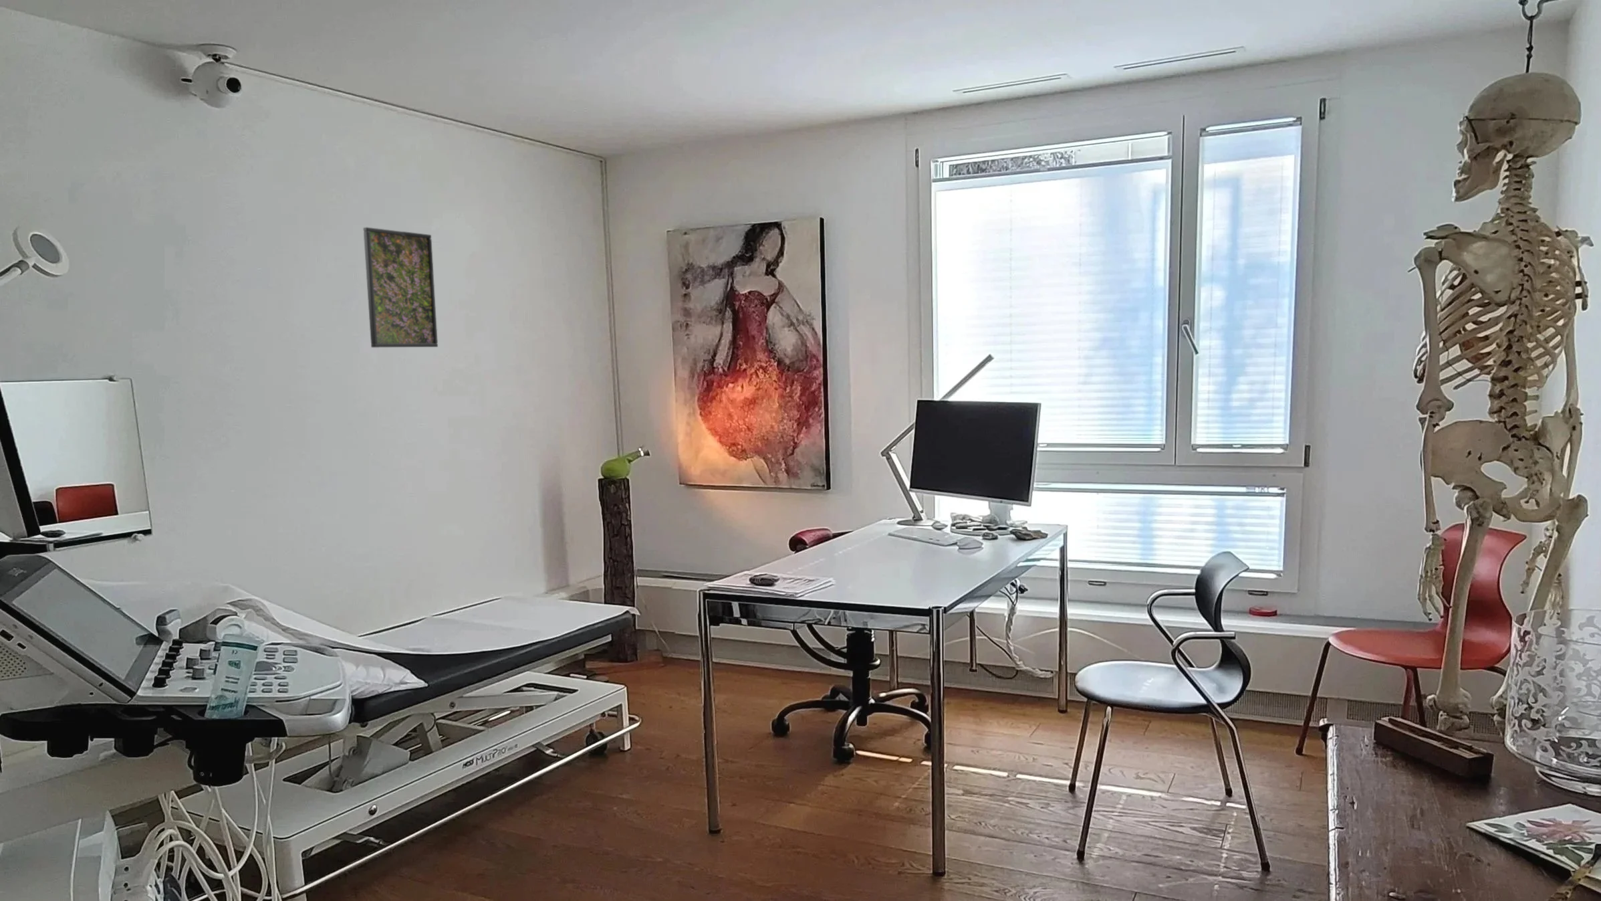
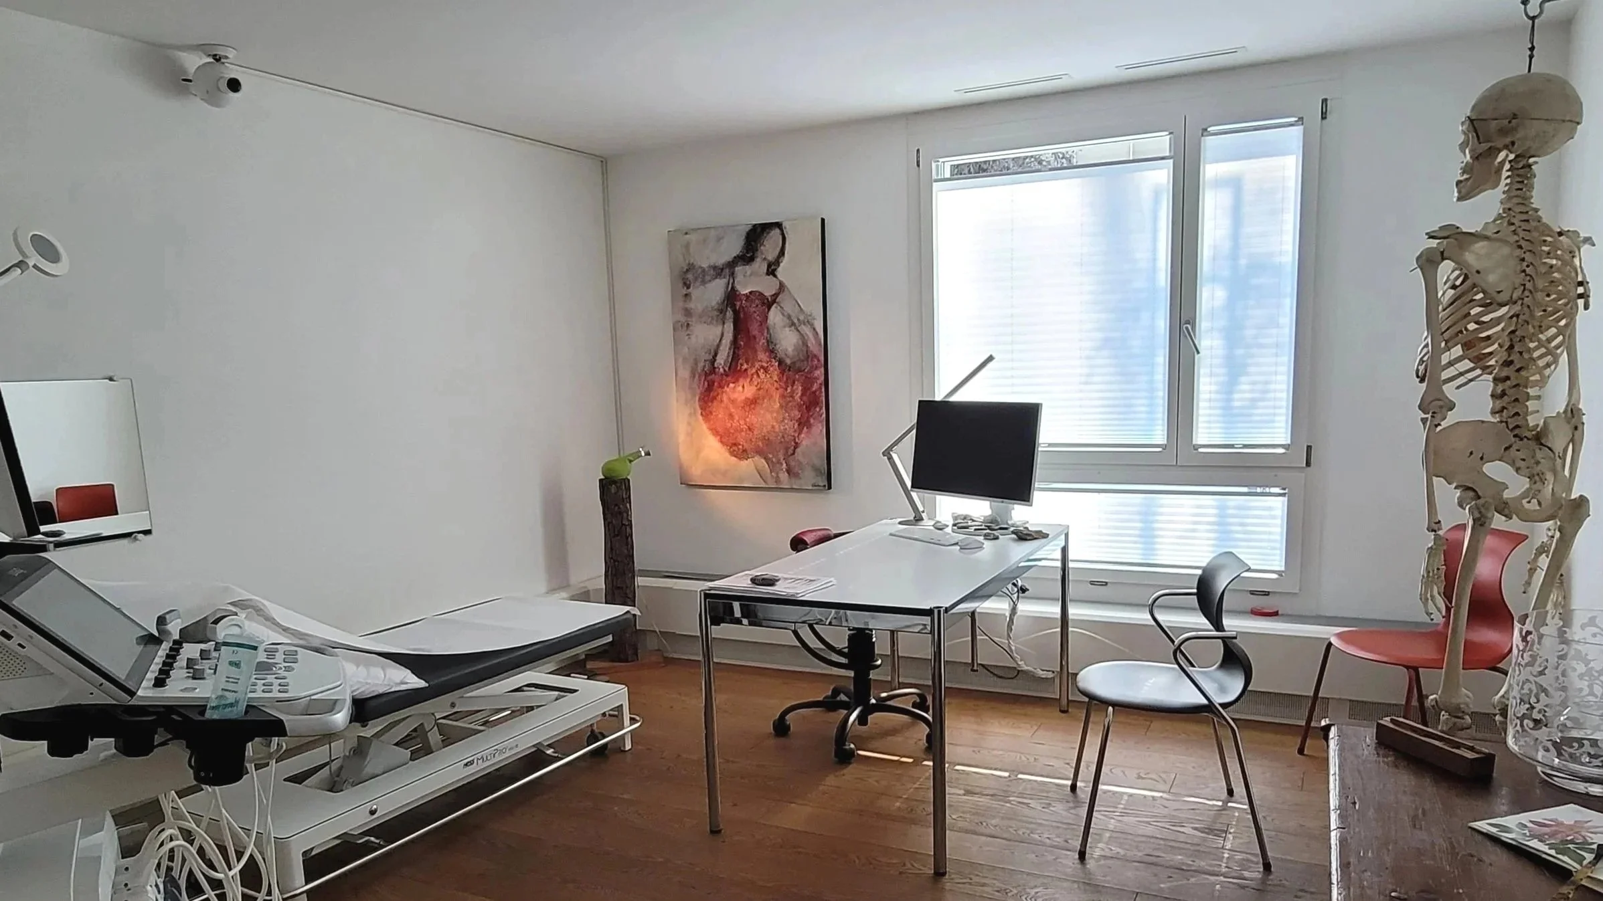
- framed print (401, 289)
